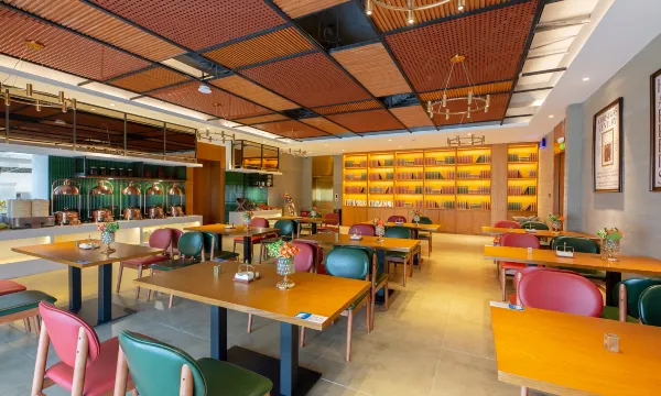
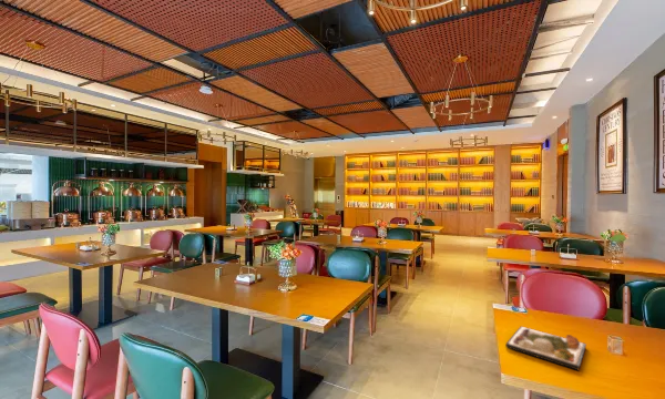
+ dinner plate (545, 342)
